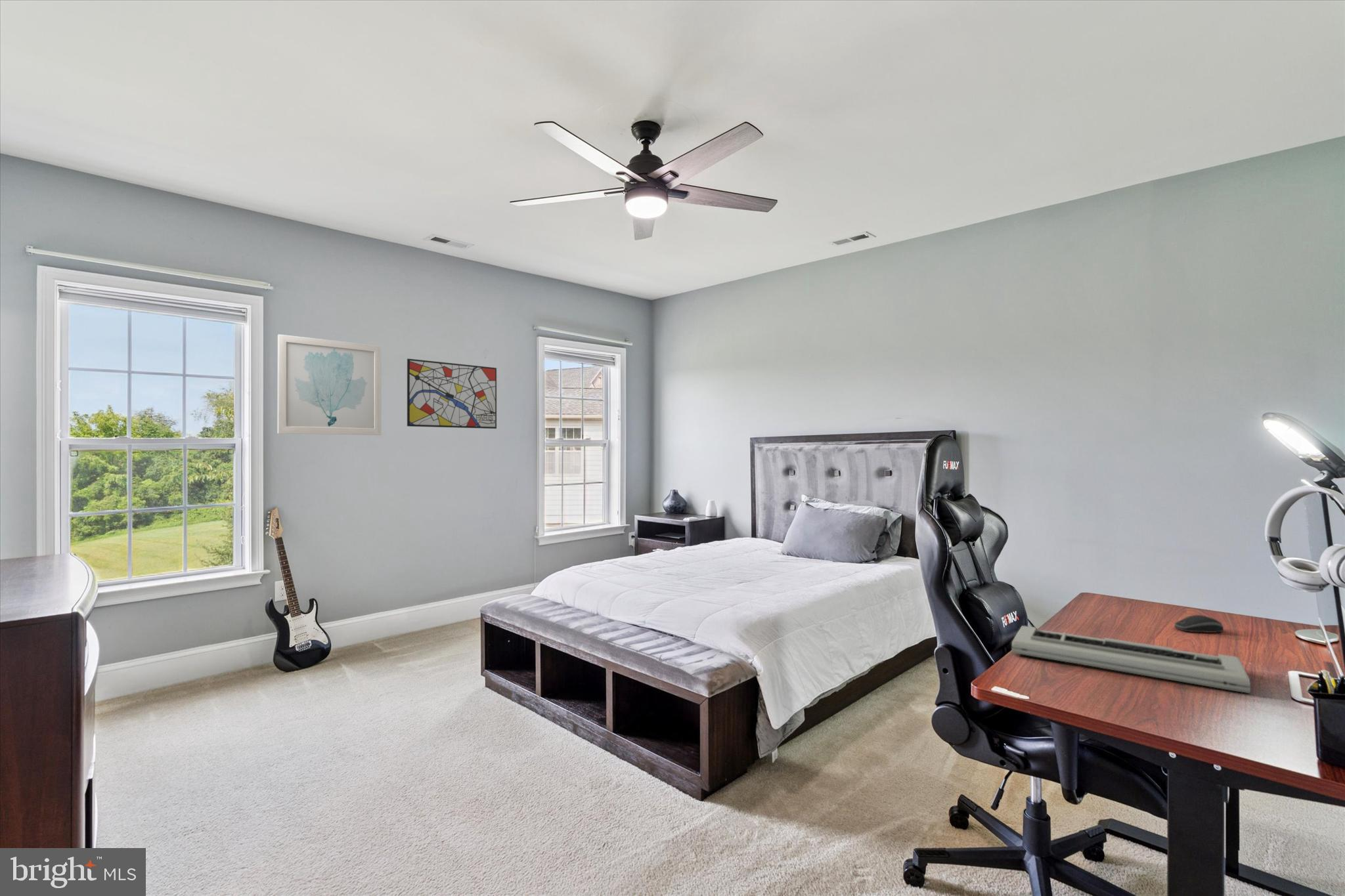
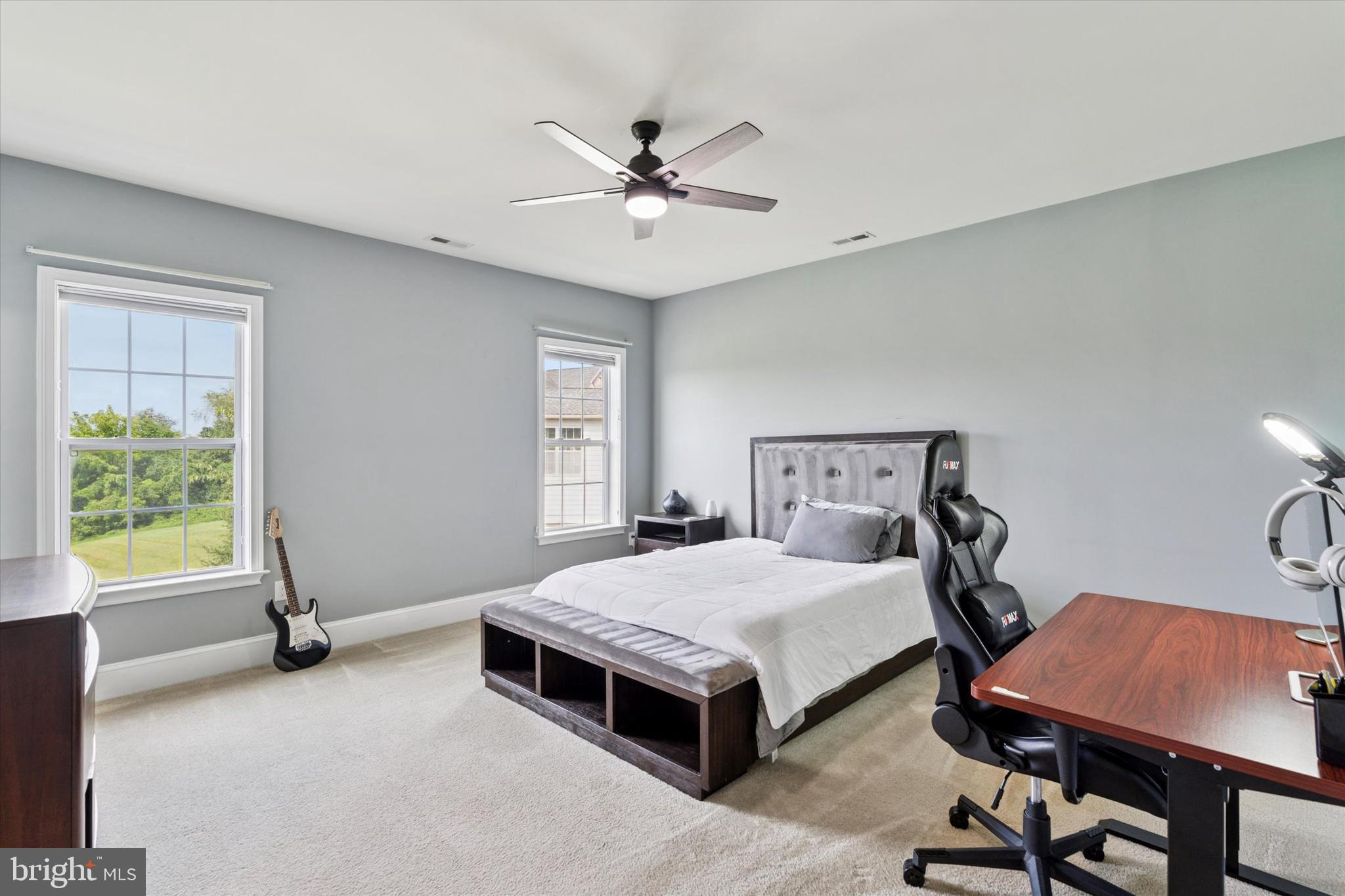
- wall art (454, 395)
- wall art (332, 387)
- computer mouse (1199, 622)
- computer keyboard (1120, 653)
